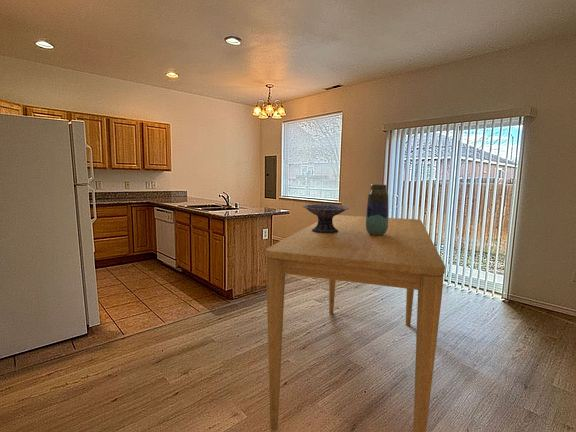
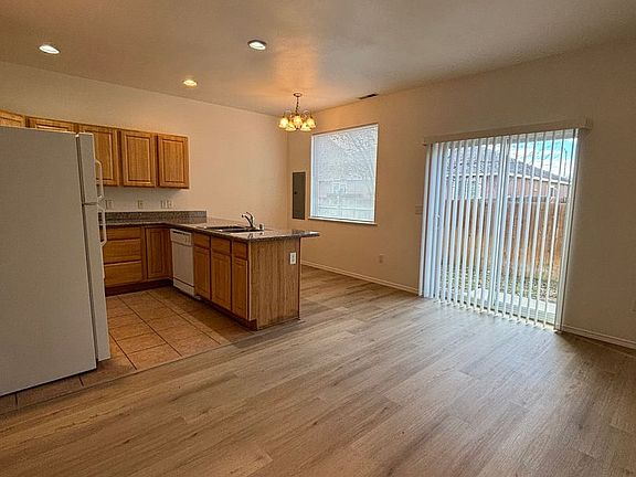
- decorative bowl (325, 218)
- dining table (365, 283)
- vase (377, 209)
